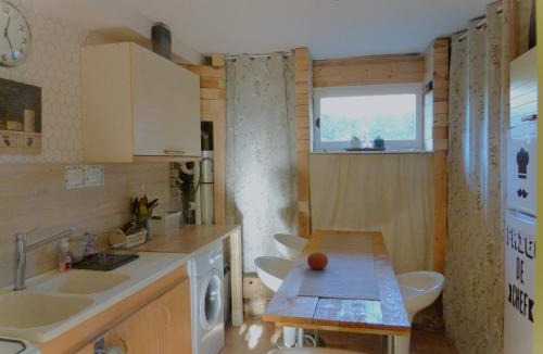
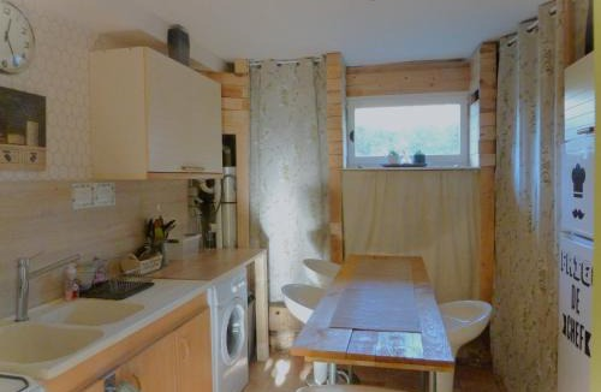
- fruit (317, 261)
